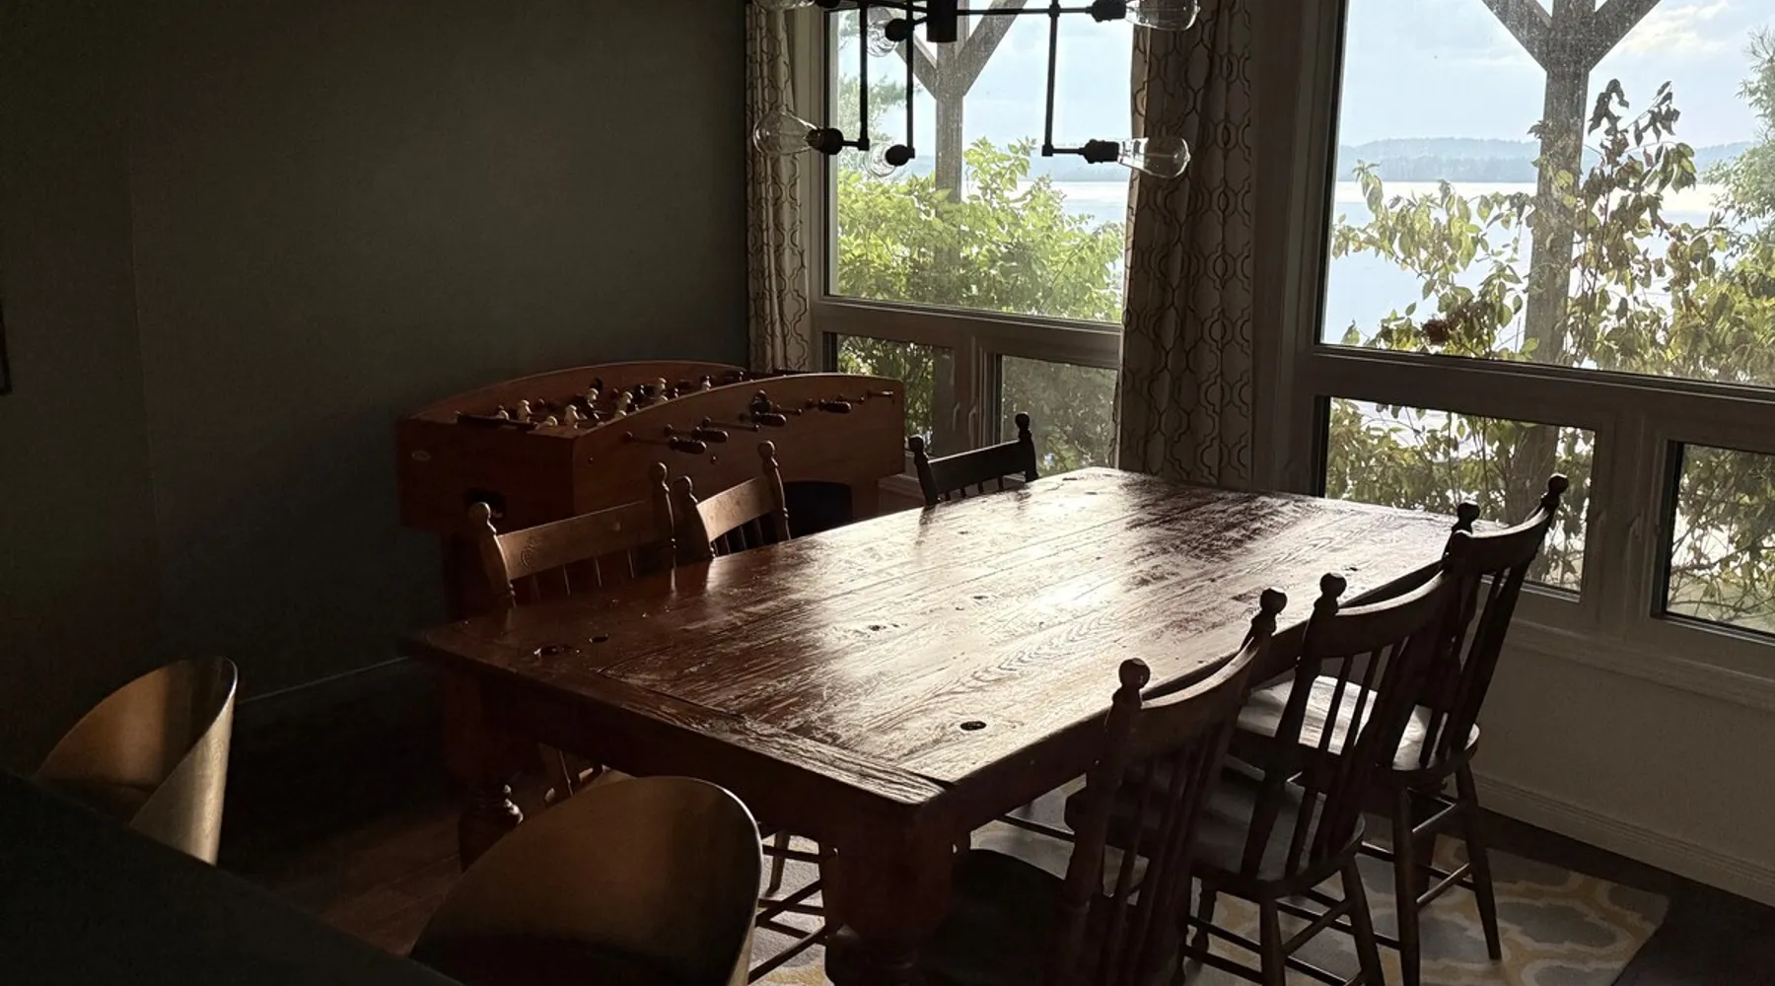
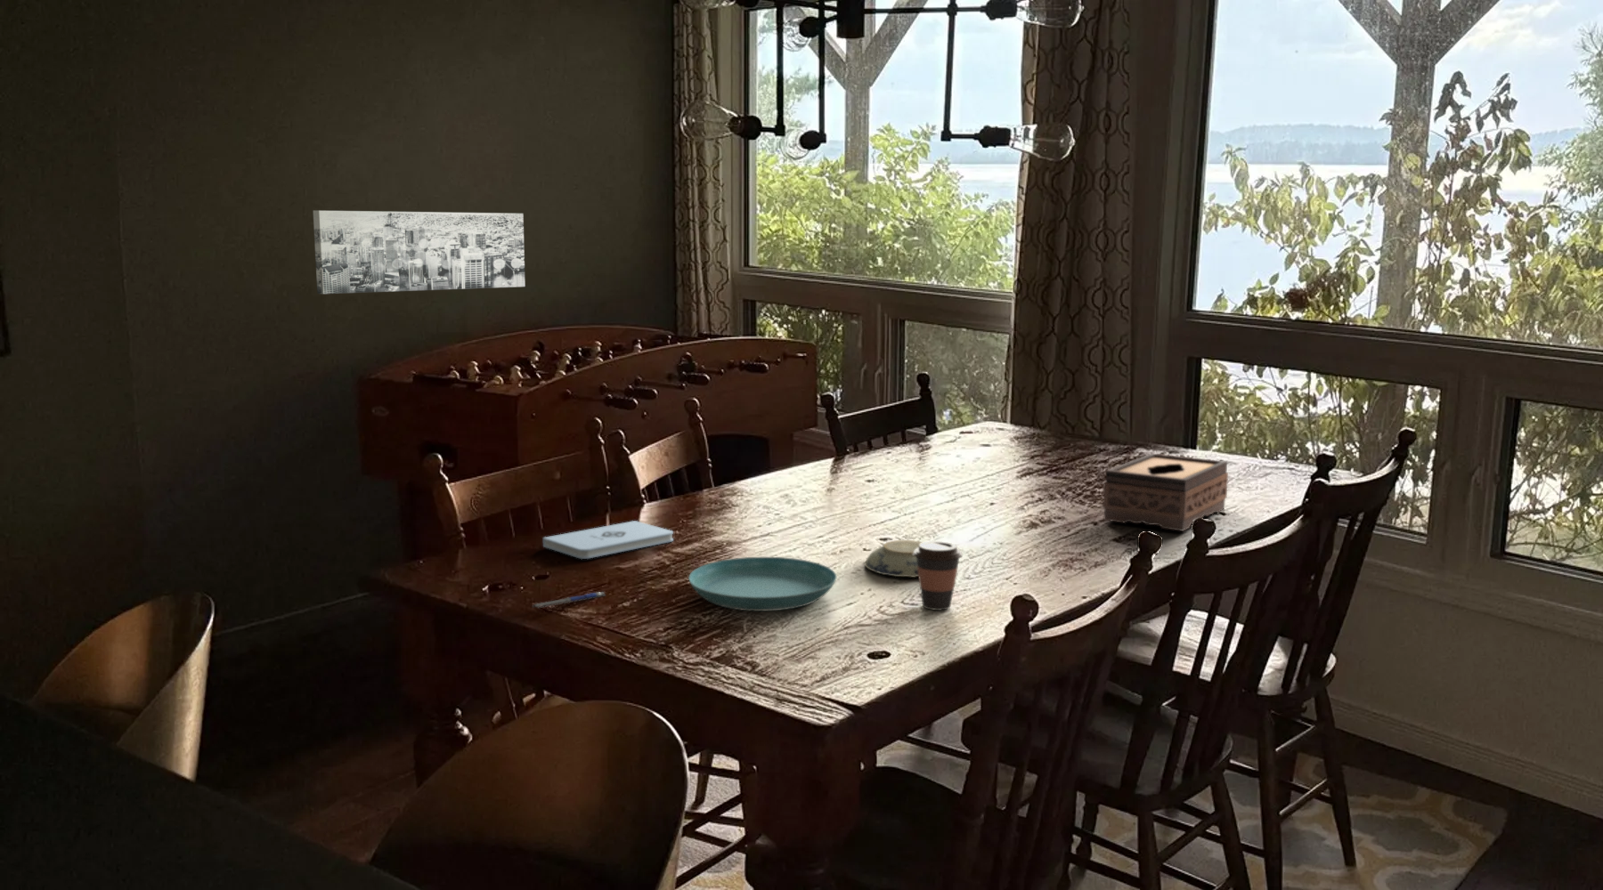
+ saucer (762, 584)
+ tissue box (1167, 490)
+ coffee cup (936, 575)
+ decorative bowl (907, 556)
+ pen (568, 598)
+ wall art (425, 251)
+ notepad (610, 538)
